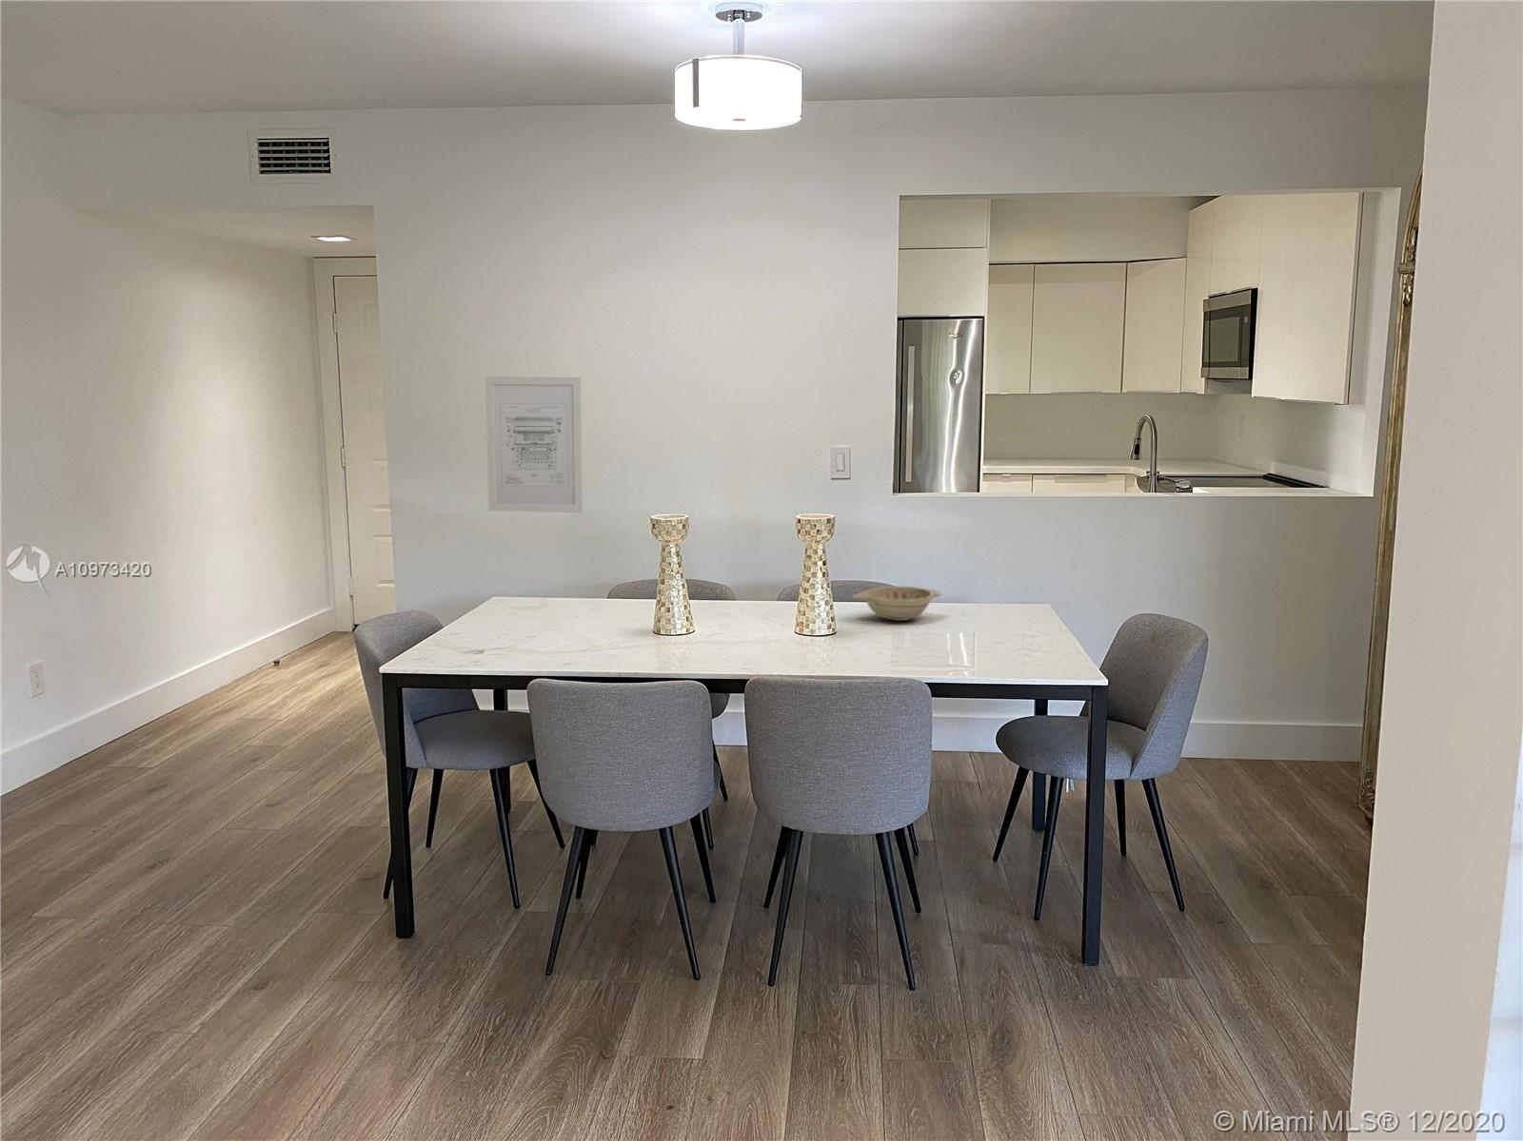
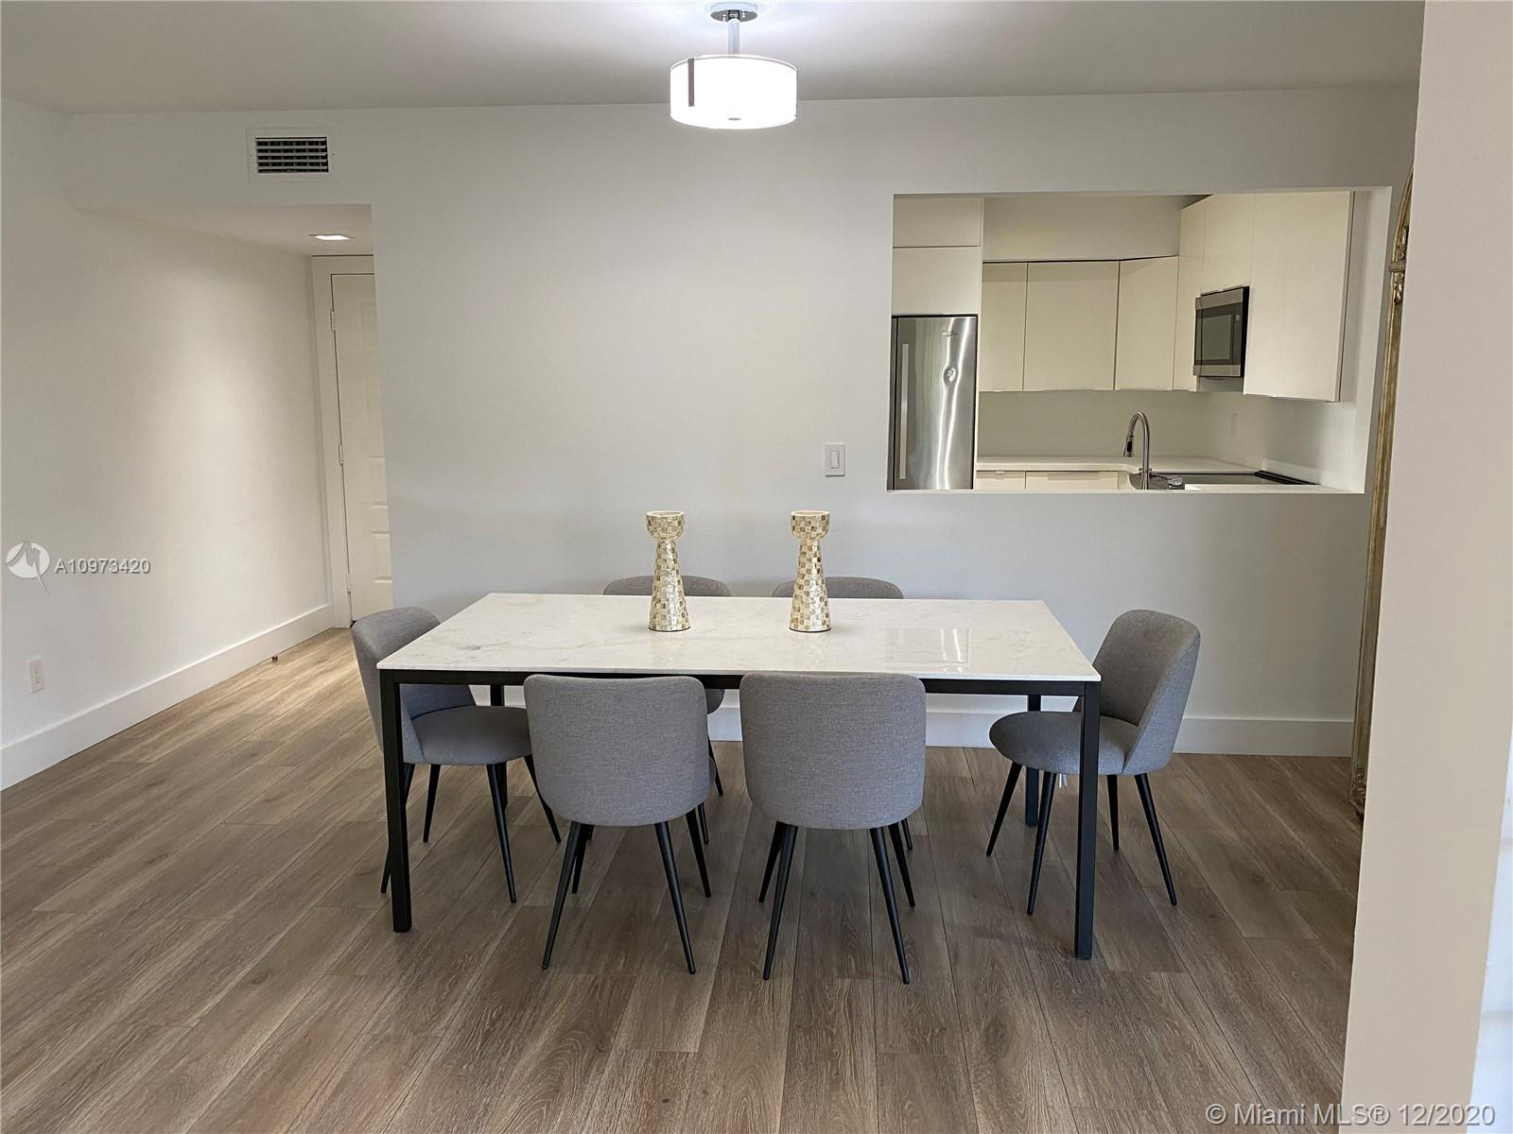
- decorative bowl (897, 605)
- wall art (534, 445)
